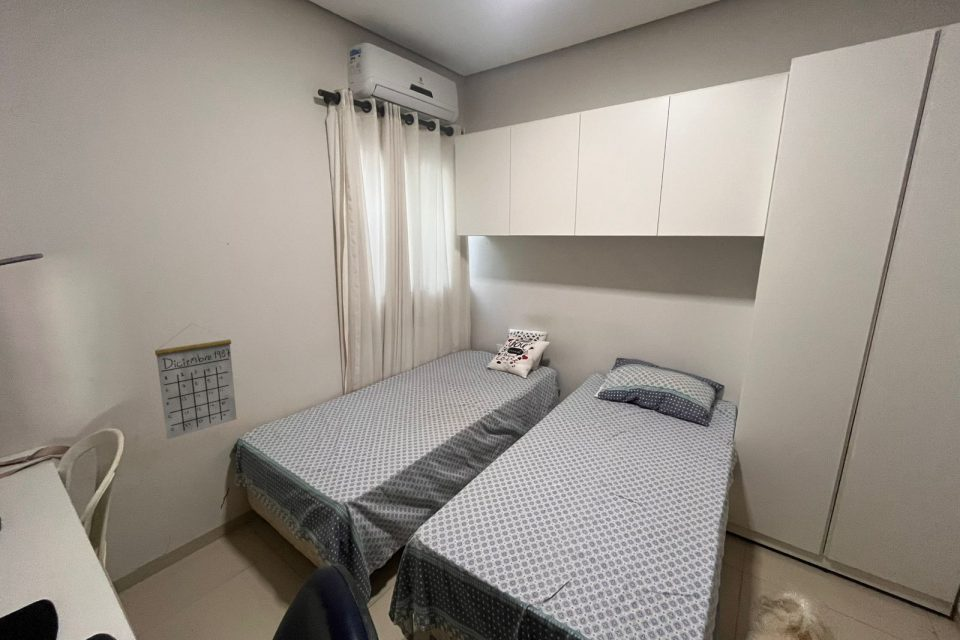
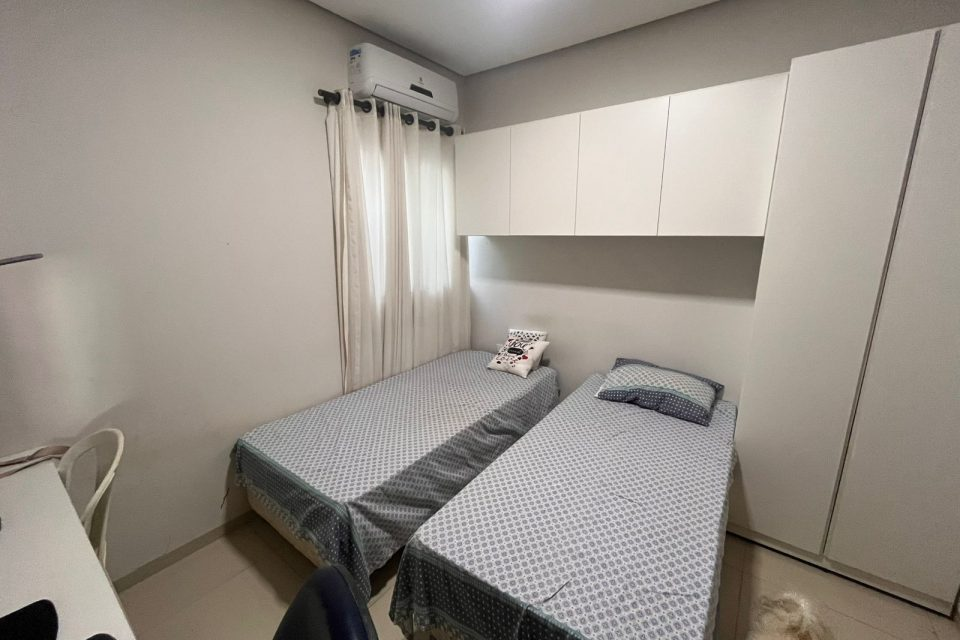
- calendar (198, 377)
